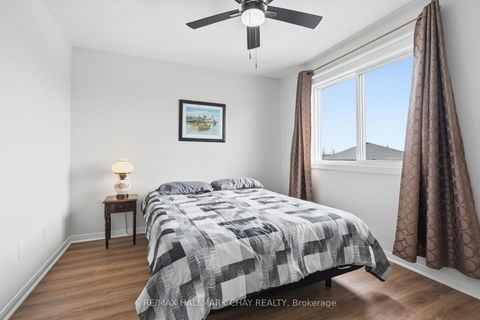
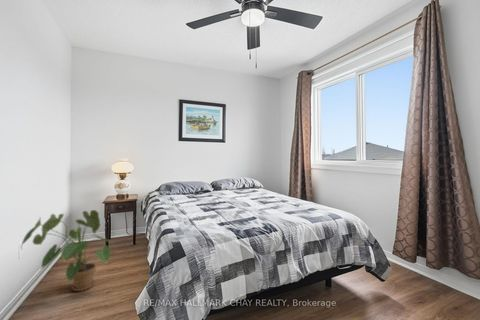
+ house plant (73, 248)
